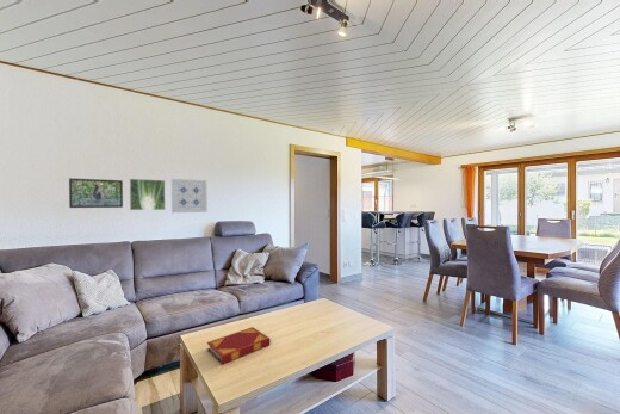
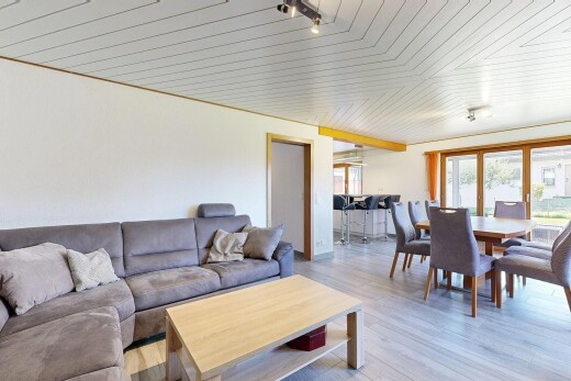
- wall art (190, 196)
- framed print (97, 193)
- hardback book (238, 344)
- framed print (148, 194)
